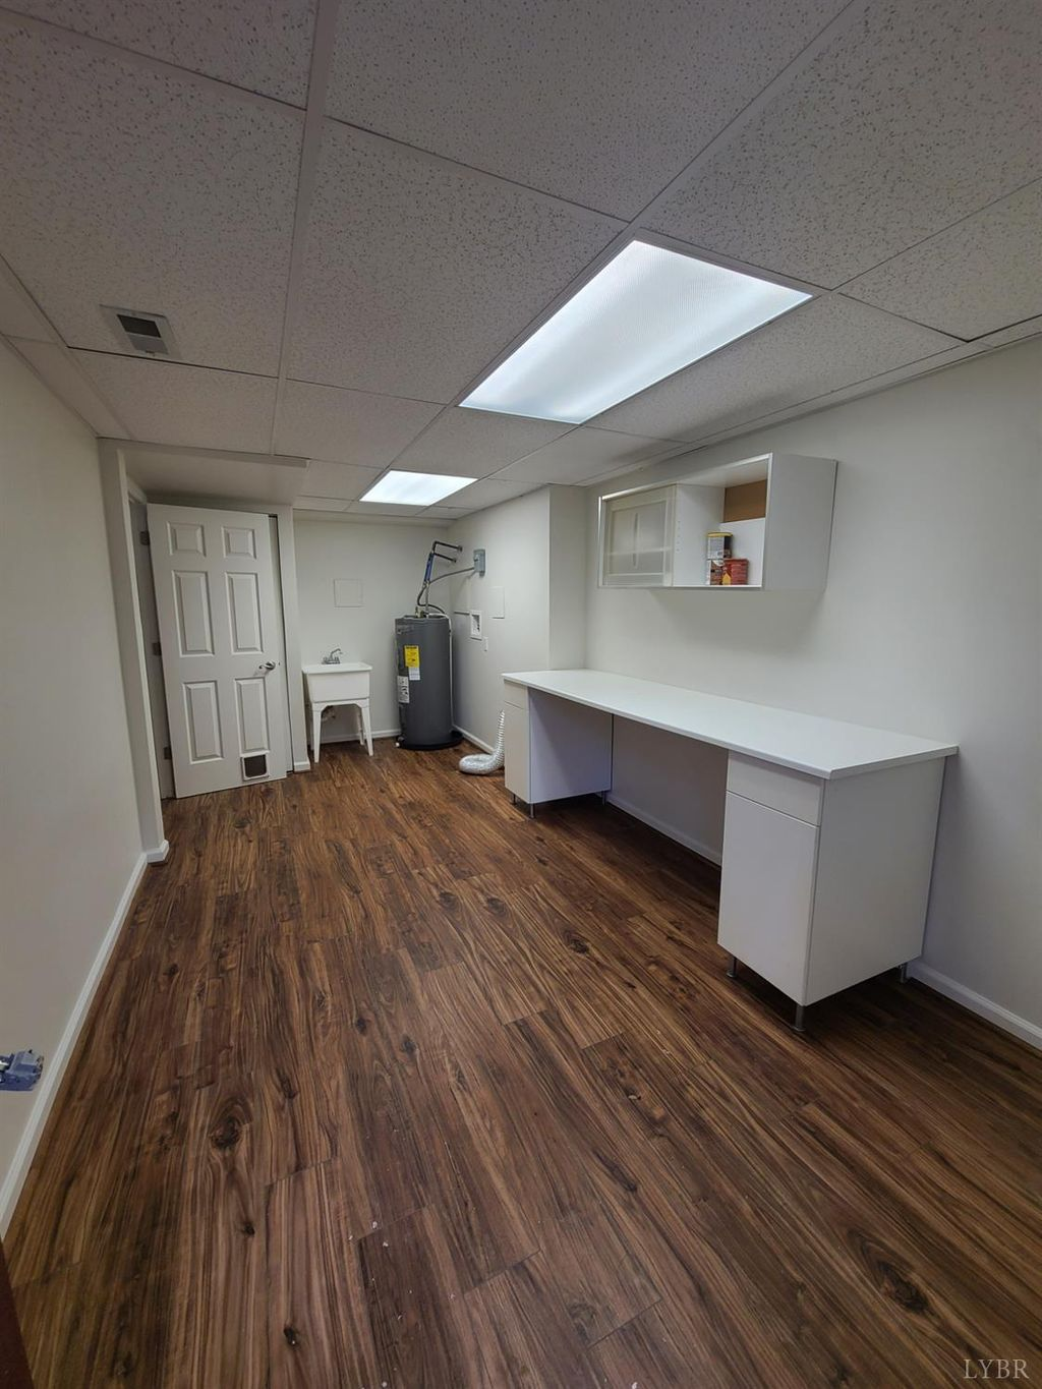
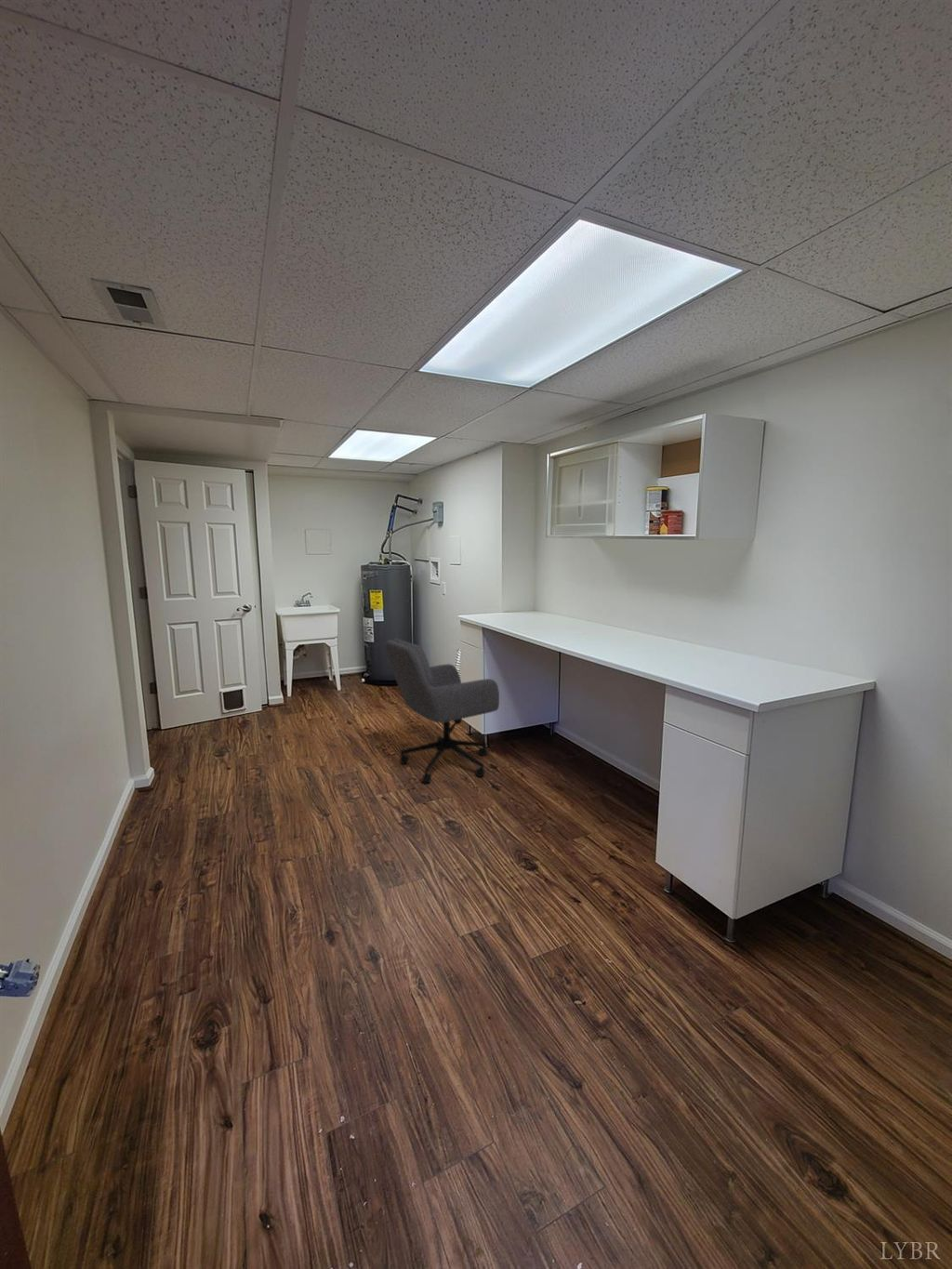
+ office chair (443, 702)
